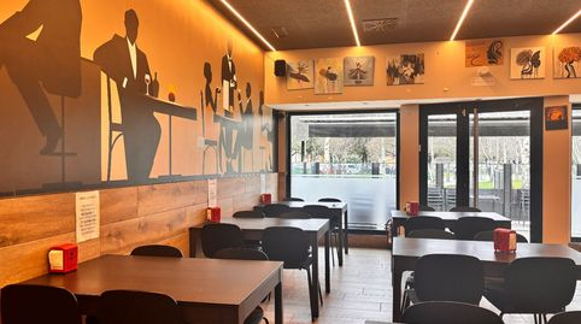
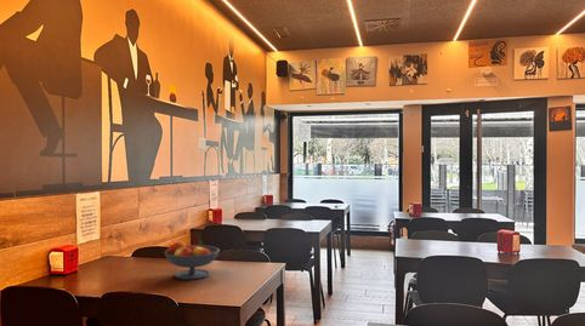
+ fruit bowl (192, 258)
